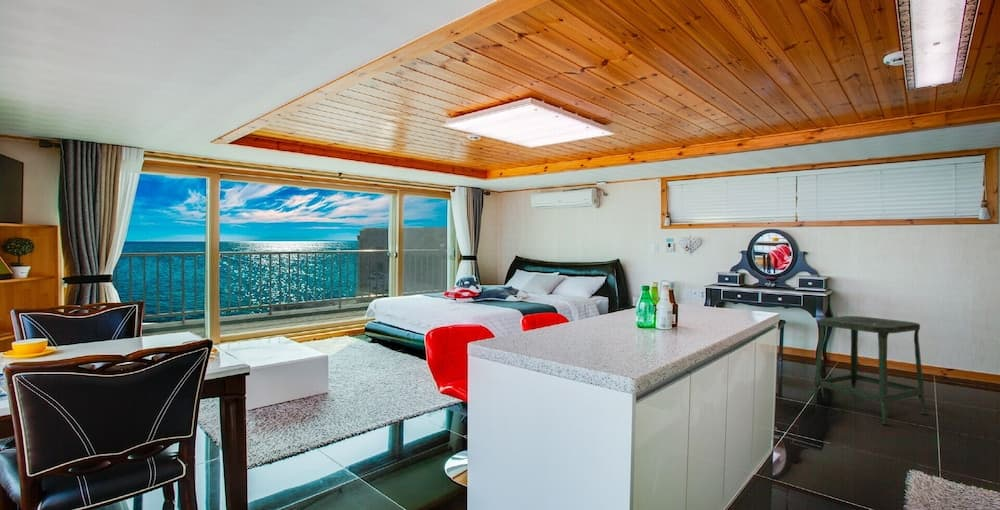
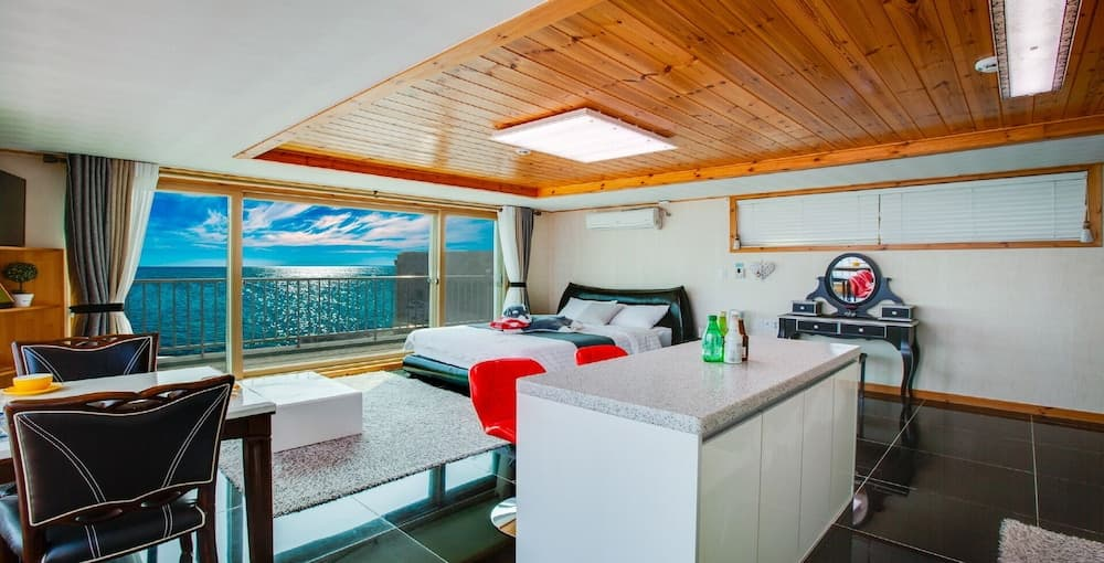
- stool (857, 364)
